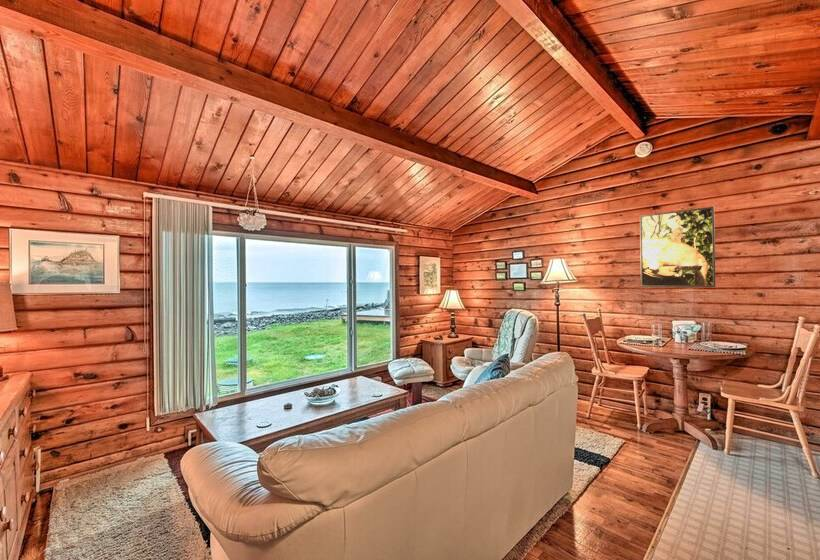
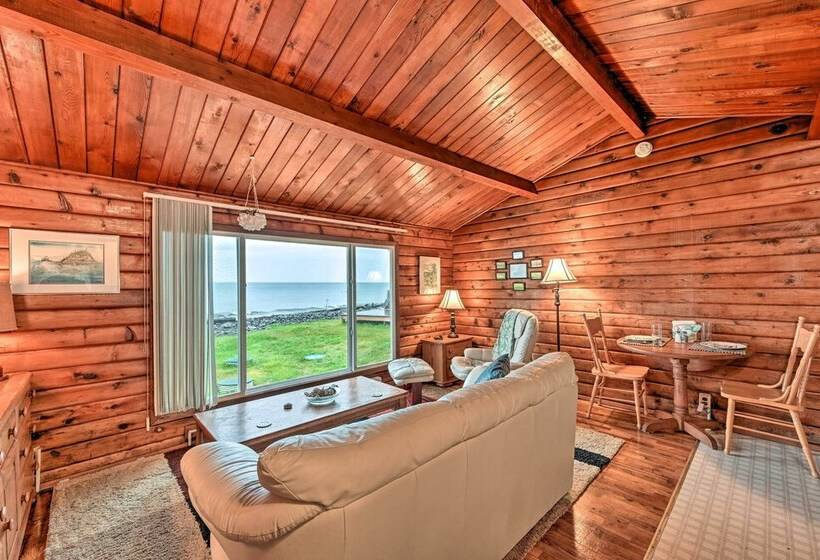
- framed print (675, 249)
